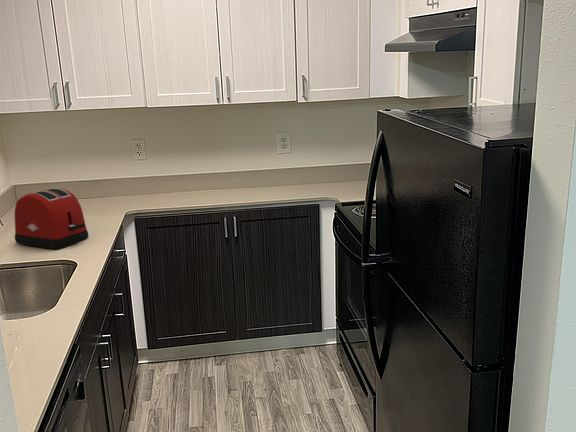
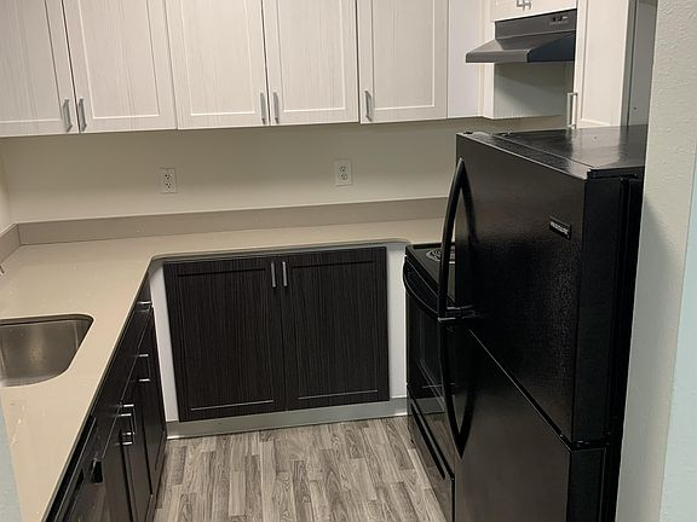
- toaster (49, 215)
